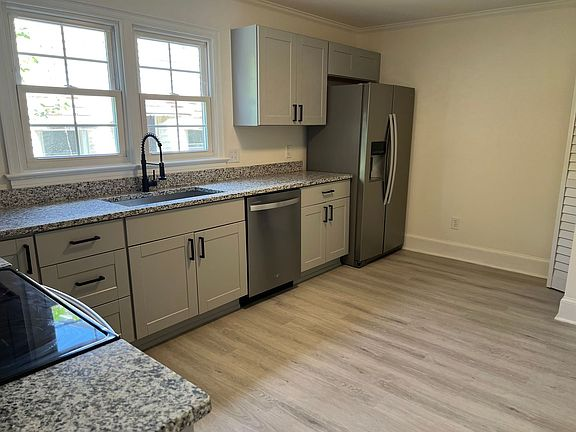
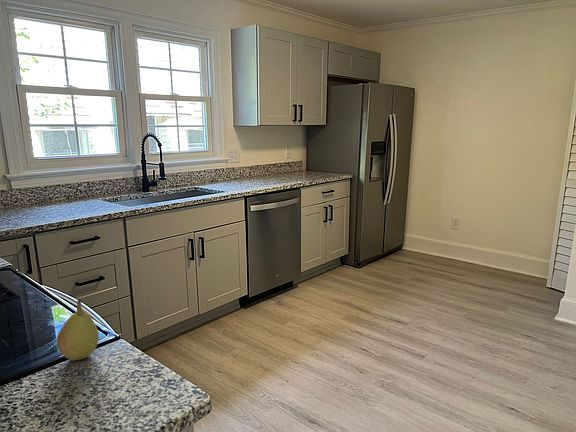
+ fruit (77, 328)
